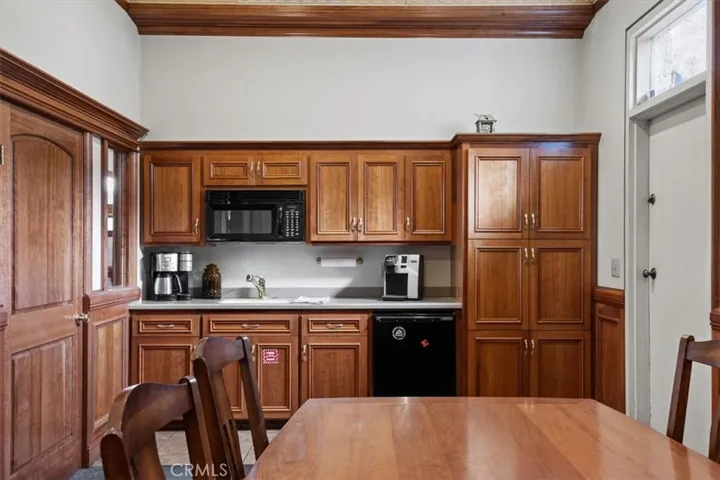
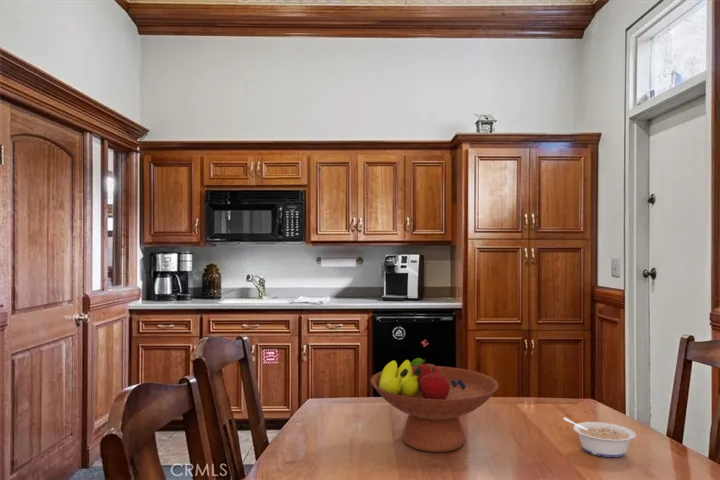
+ legume (601, 438)
+ fruit bowl (433, 399)
